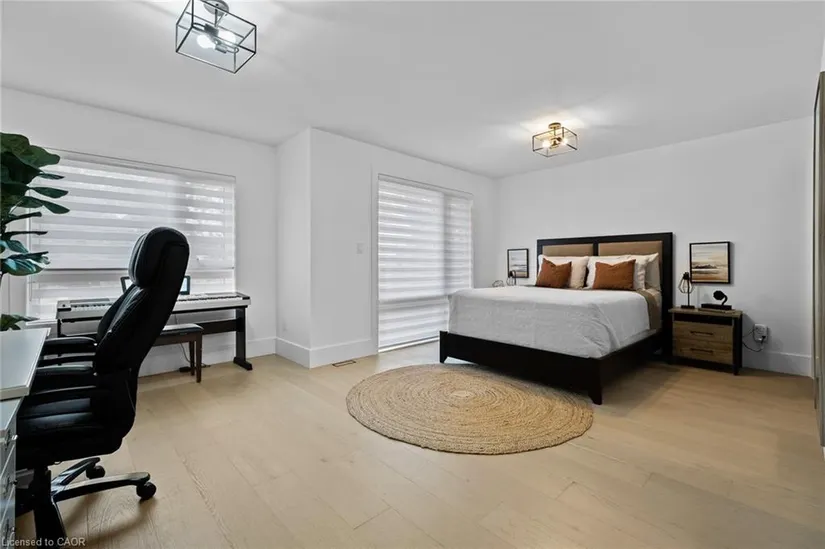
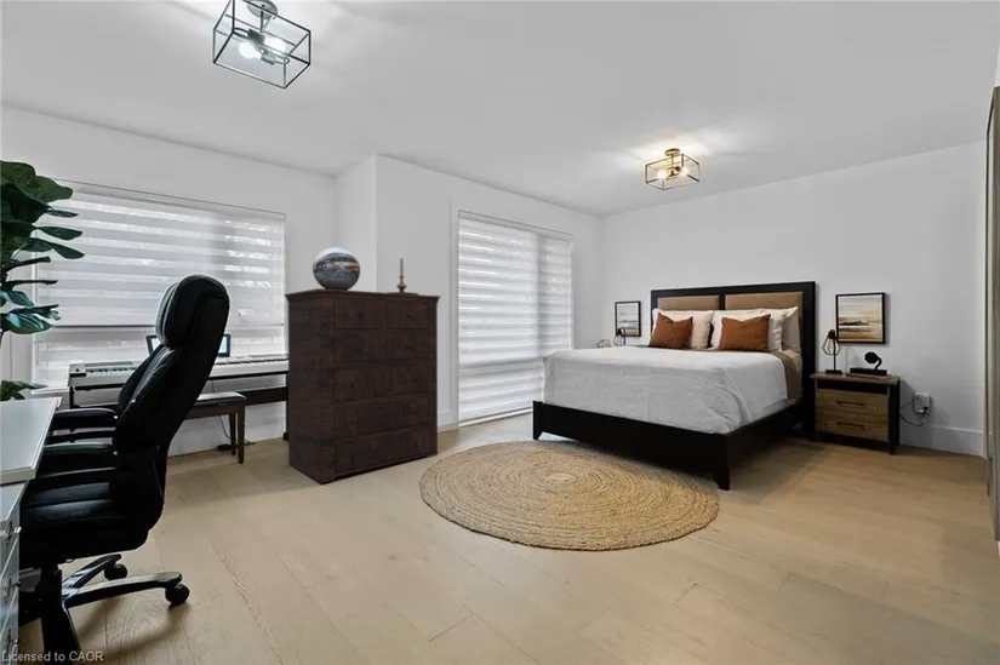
+ dresser (365, 377)
+ candle holder (401, 276)
+ decorative orb (336, 269)
